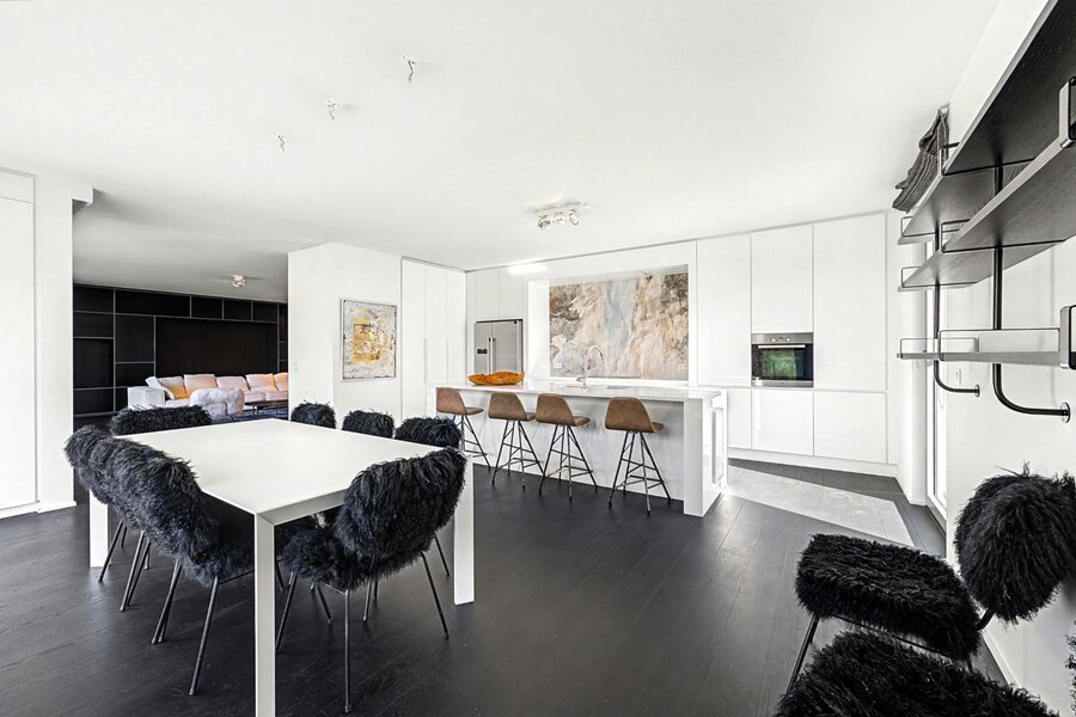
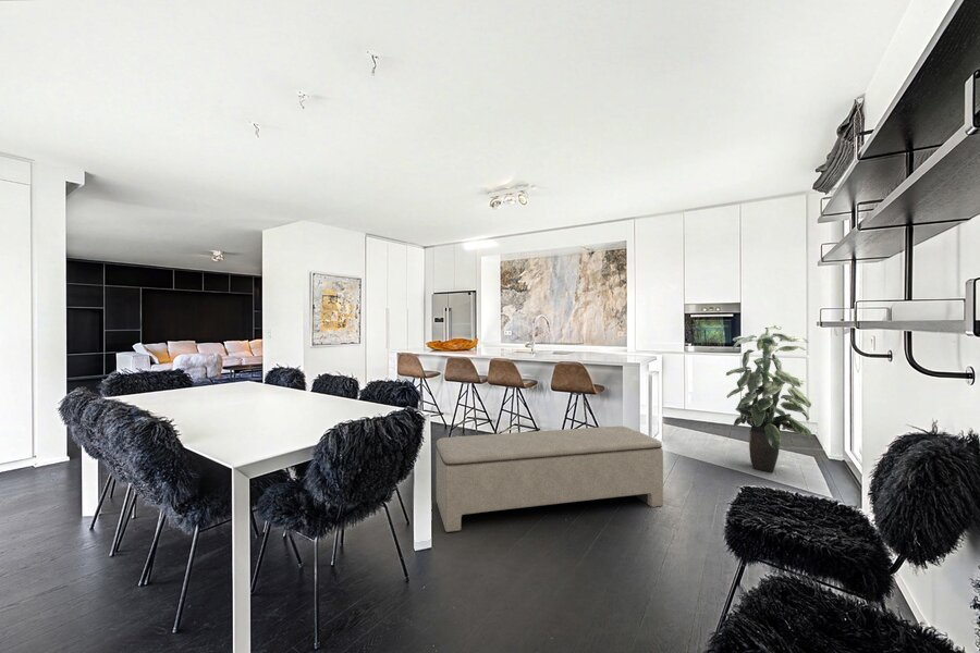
+ bench (548, 470)
+ indoor plant (769, 398)
